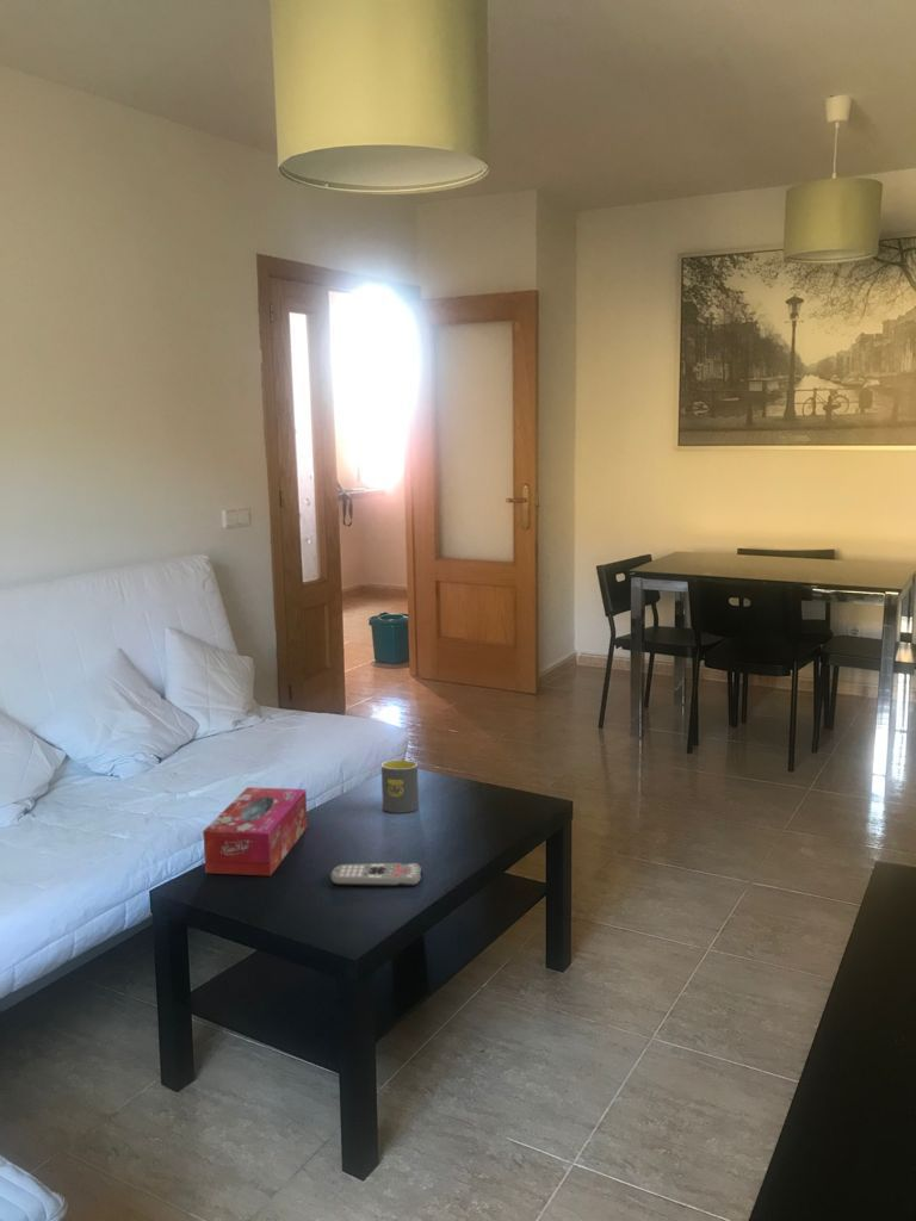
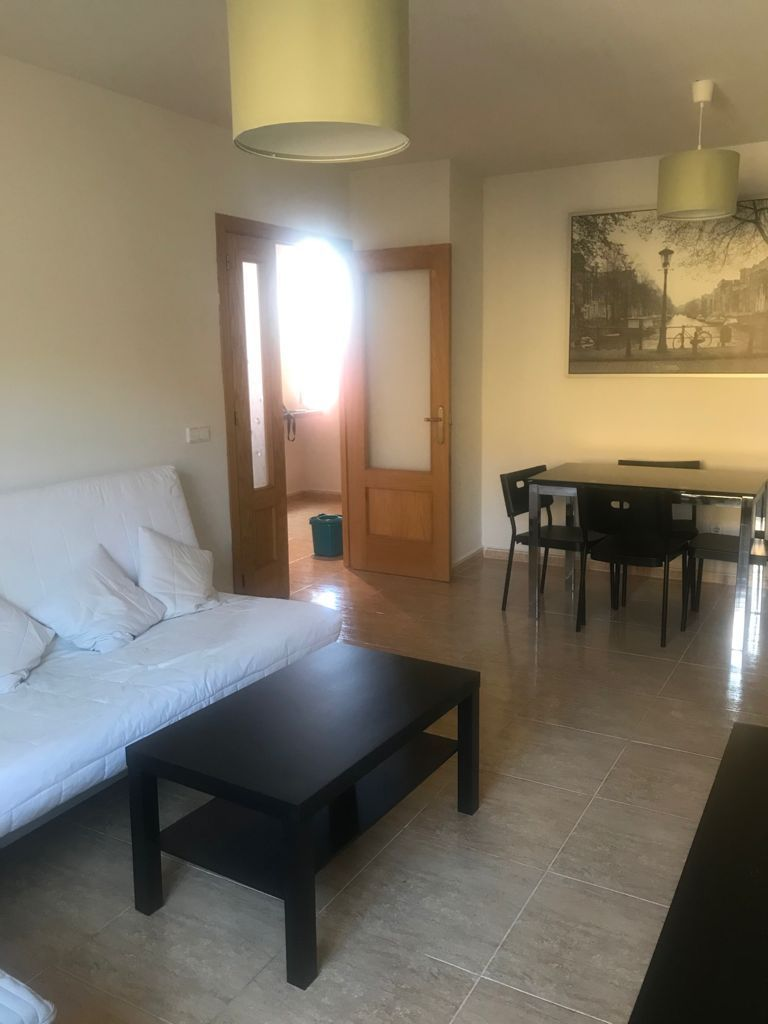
- mug (401, 785)
- tissue box (258, 829)
- remote control (376, 874)
